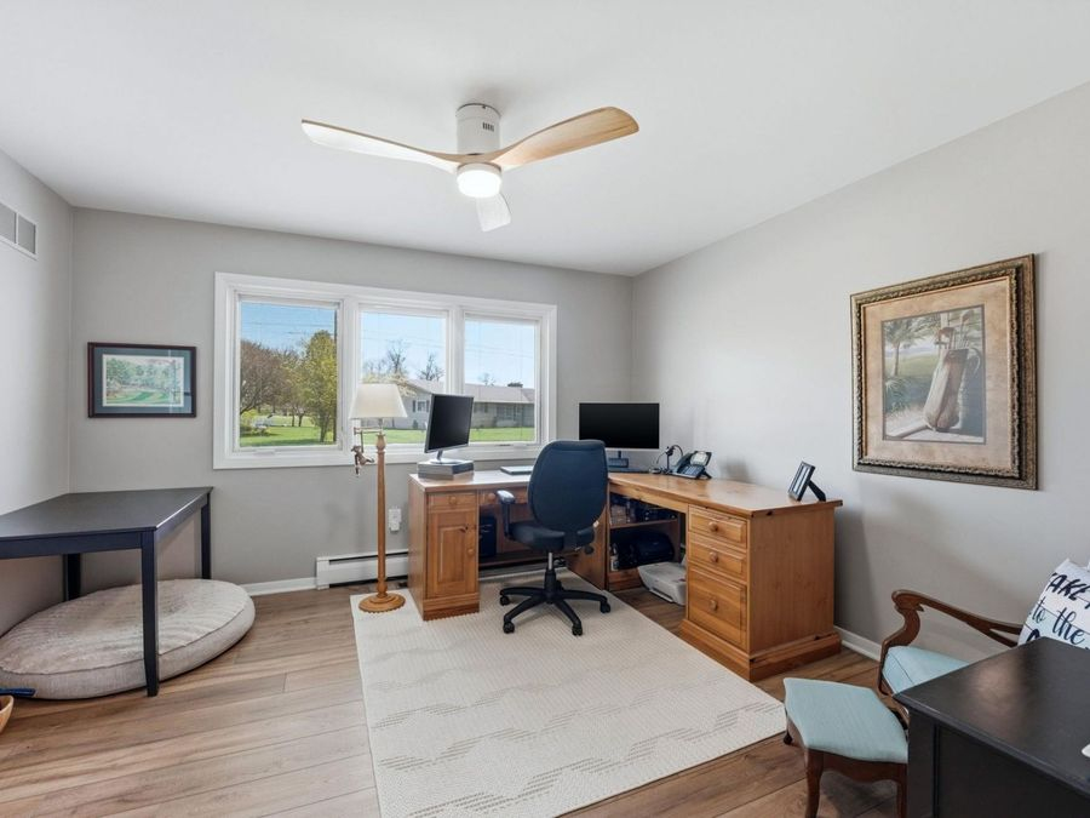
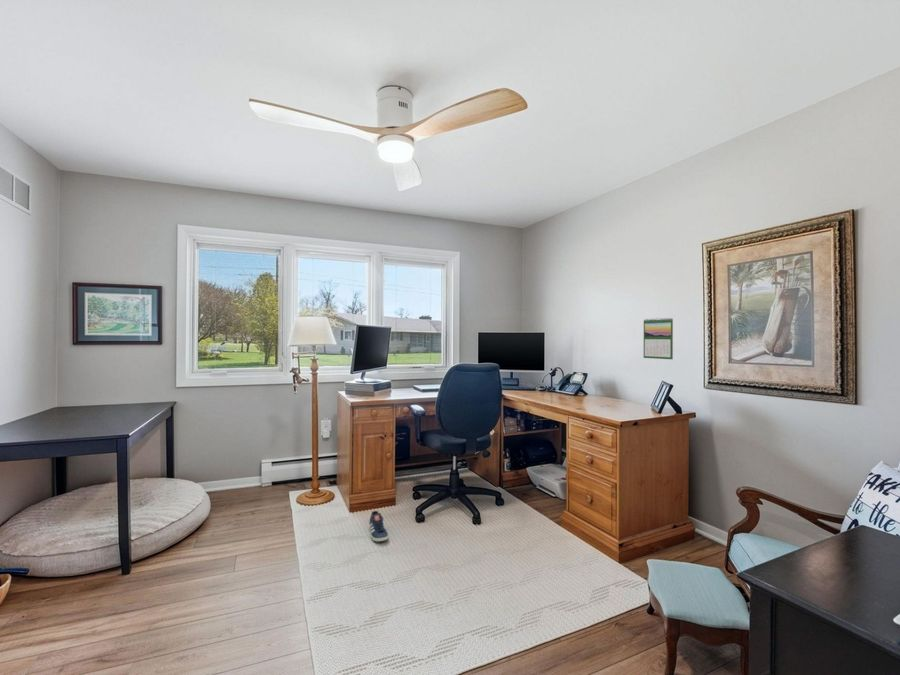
+ calendar (657, 338)
+ sneaker (377, 524)
